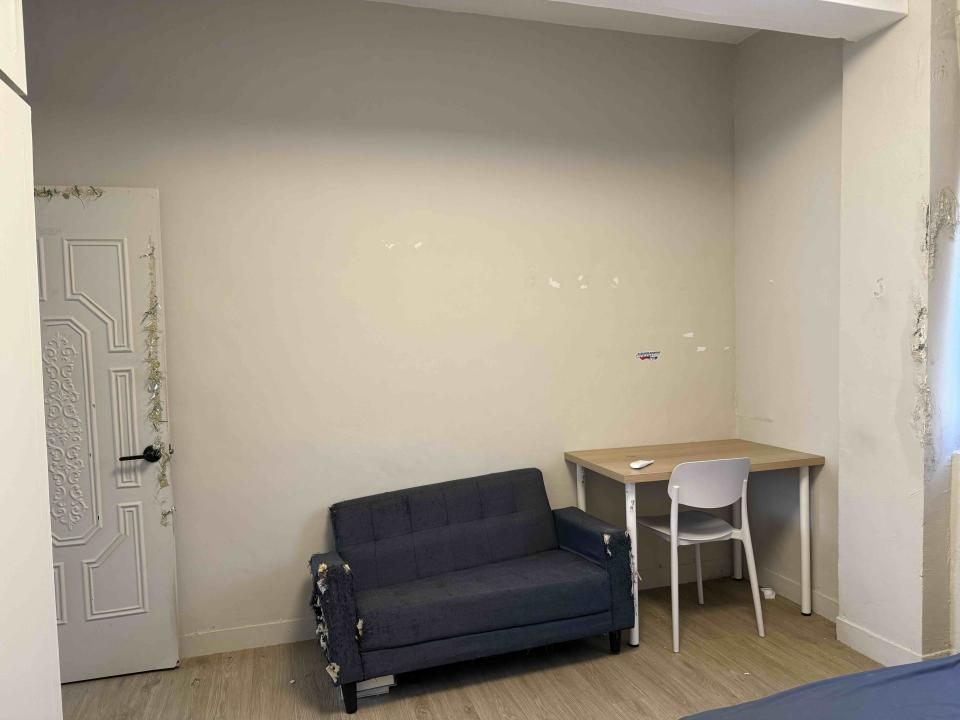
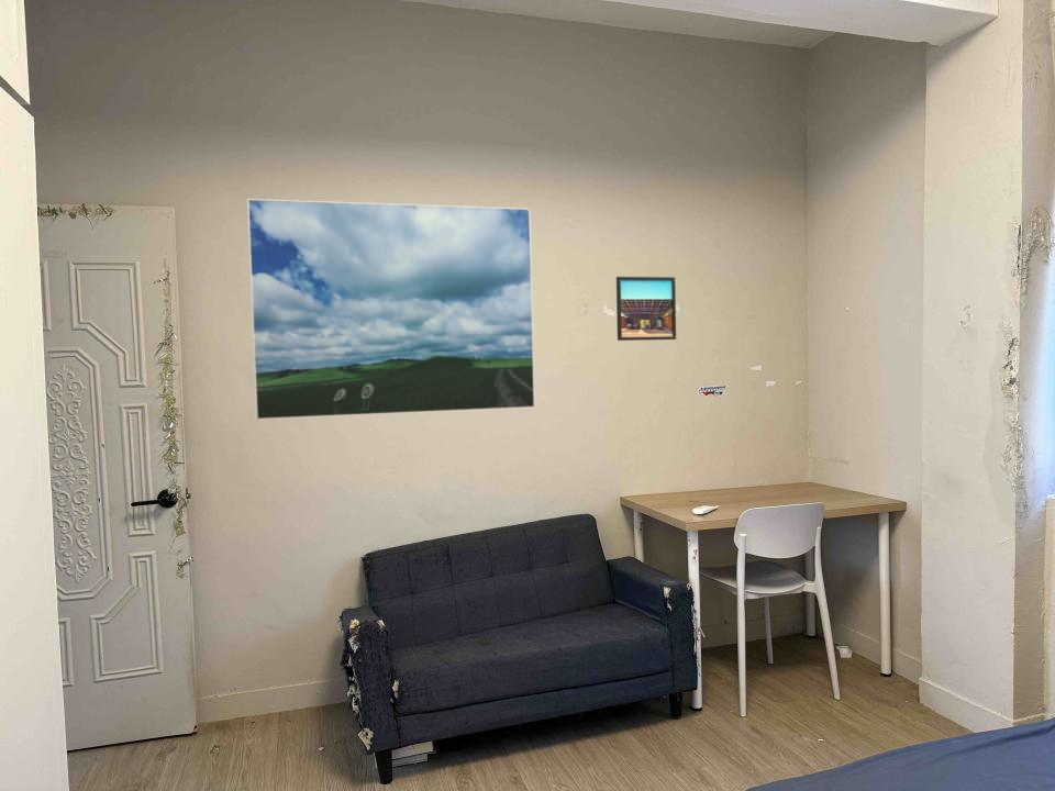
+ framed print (646, 308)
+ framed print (399, 309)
